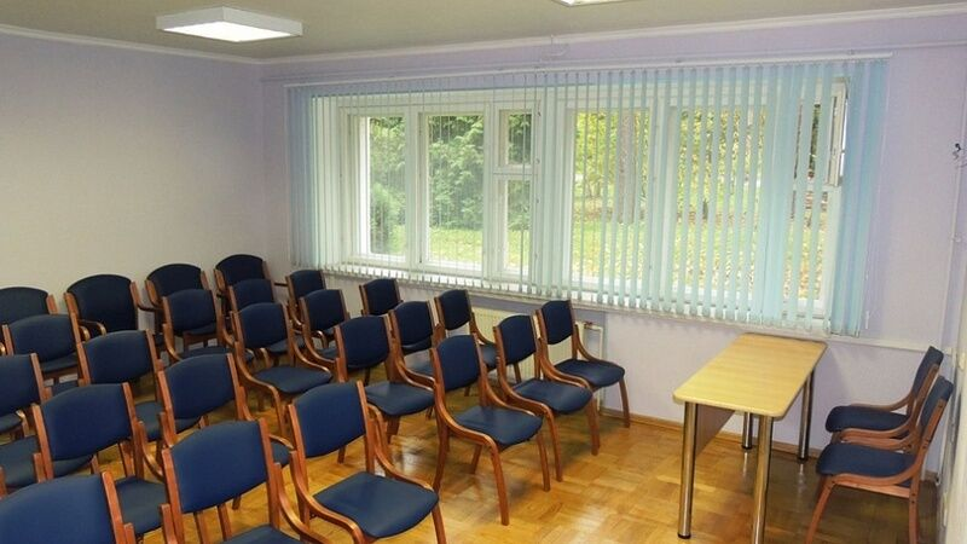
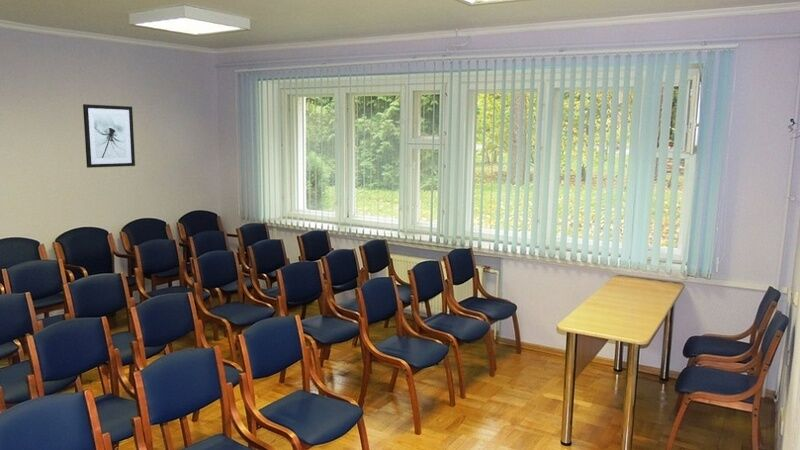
+ wall art (110, 136)
